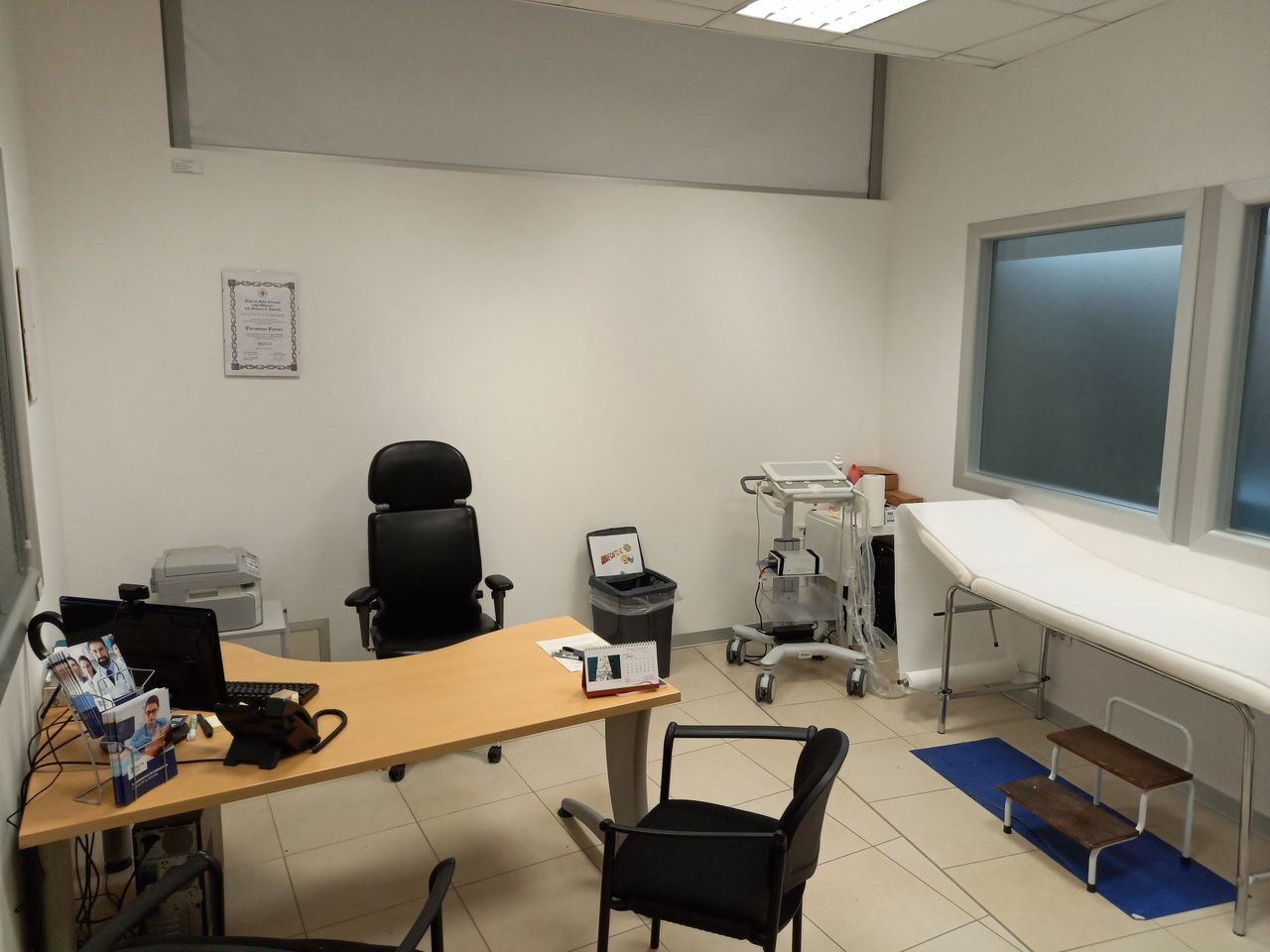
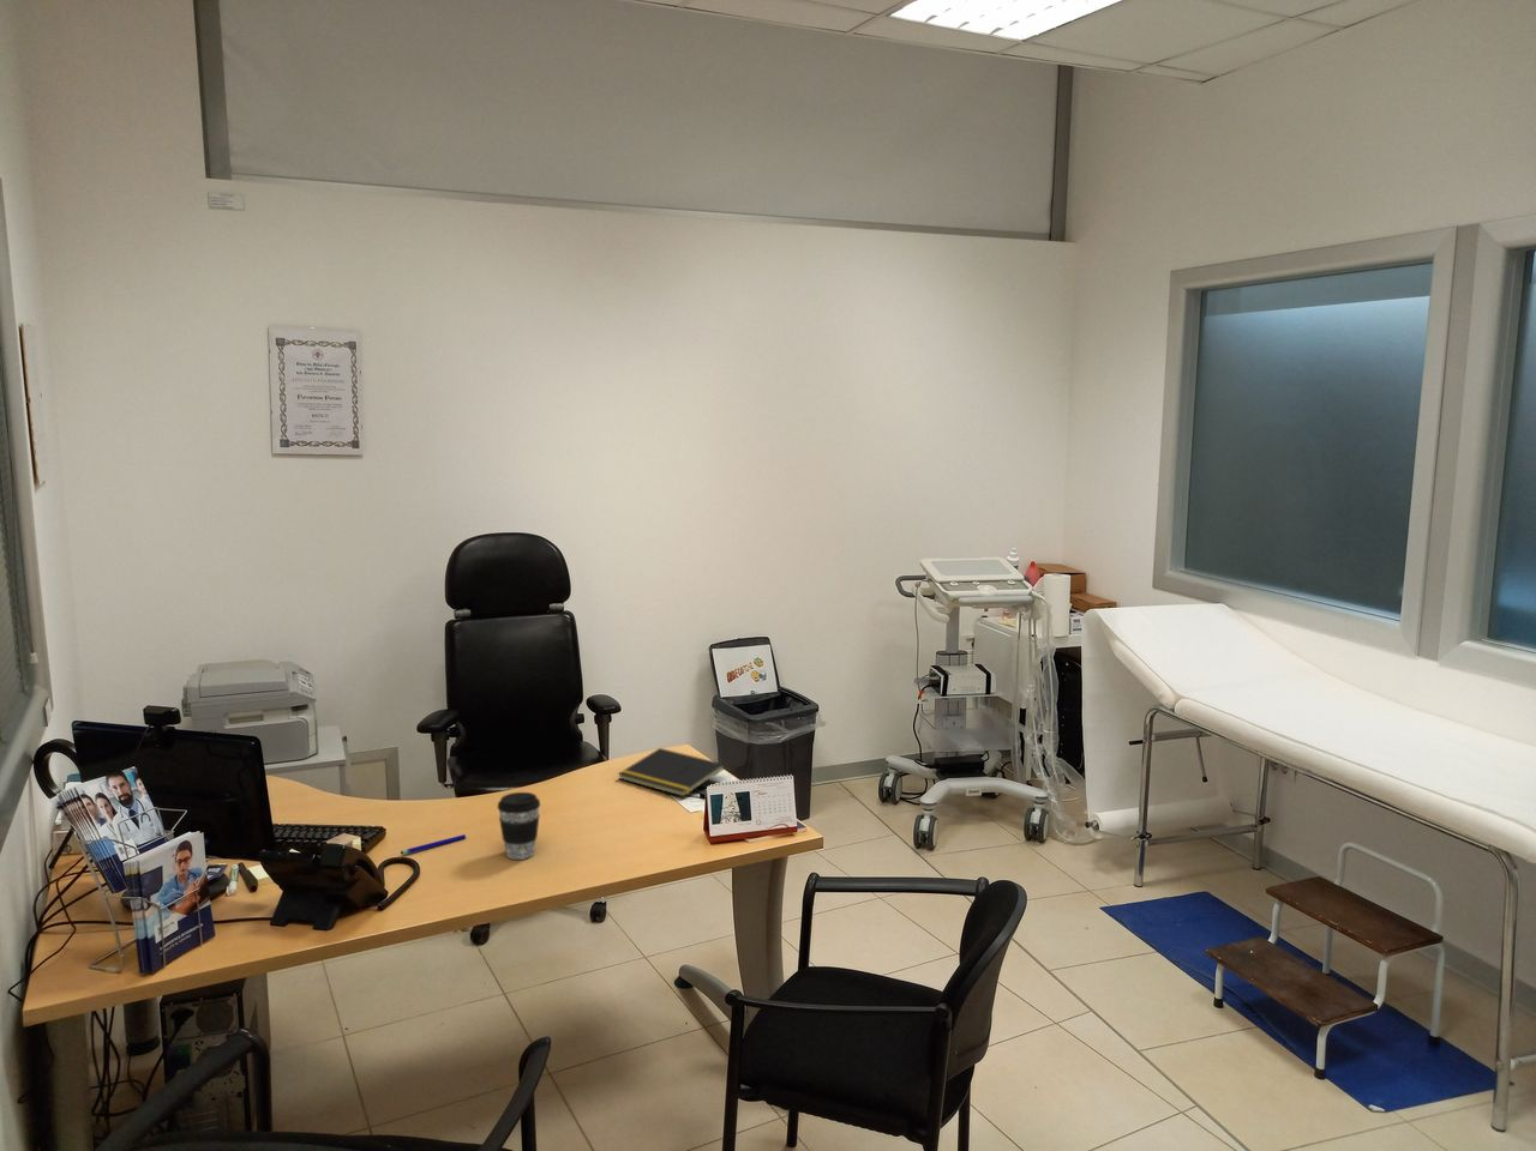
+ notepad (671, 771)
+ pen (433, 844)
+ coffee cup (519, 826)
